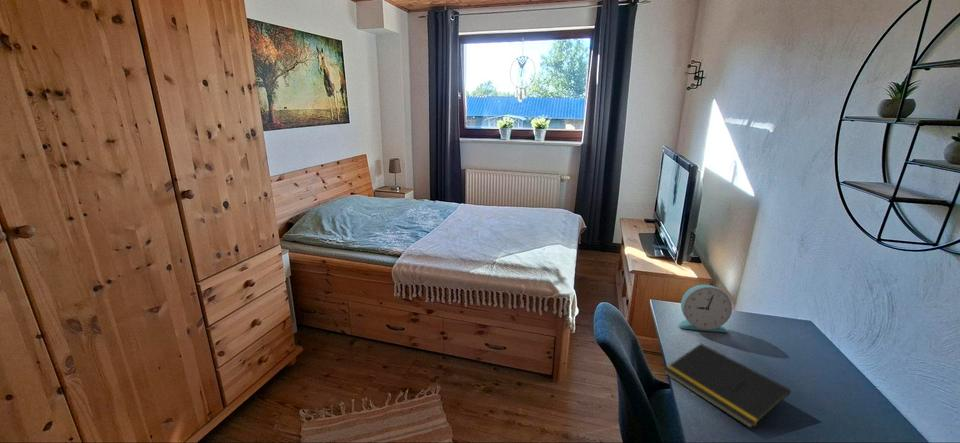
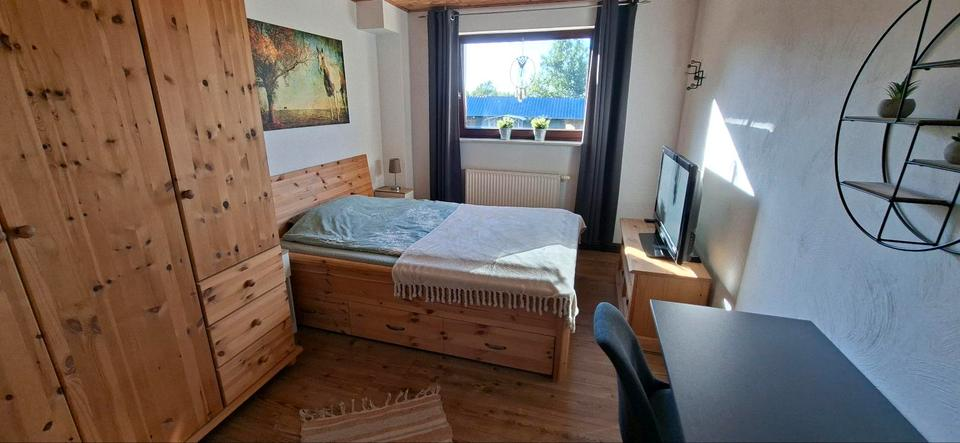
- alarm clock (704, 304)
- notepad (722, 380)
